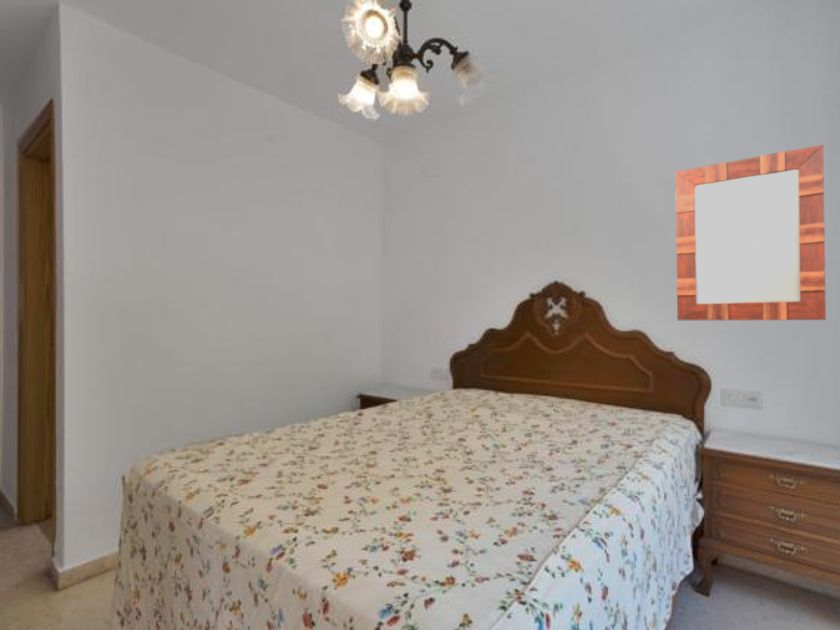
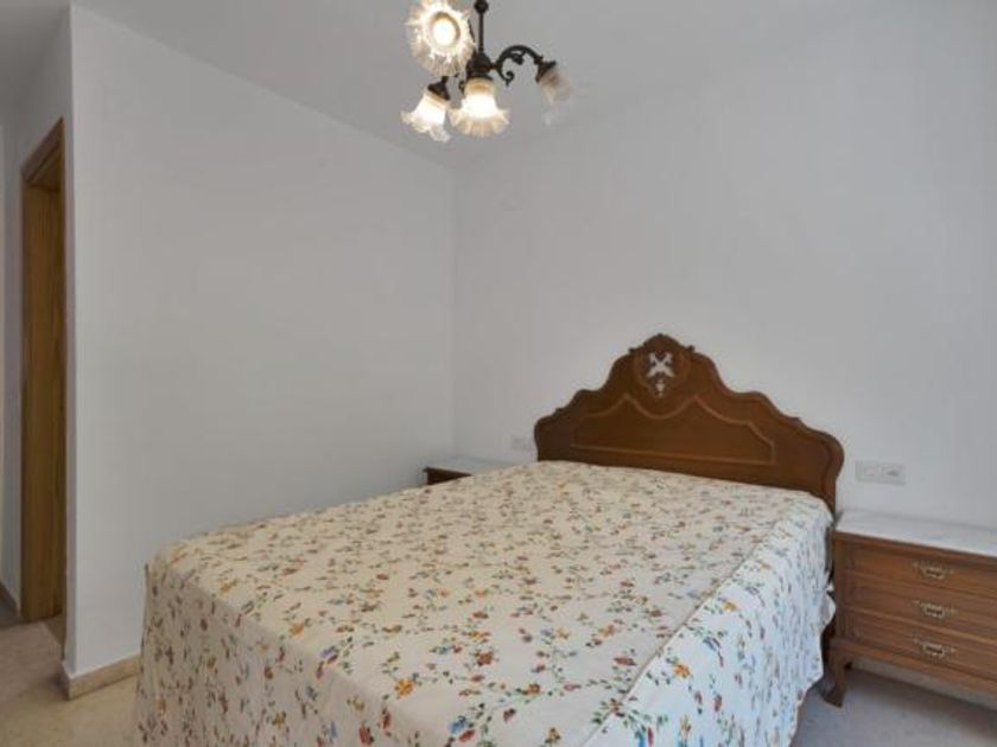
- home mirror (744, 239)
